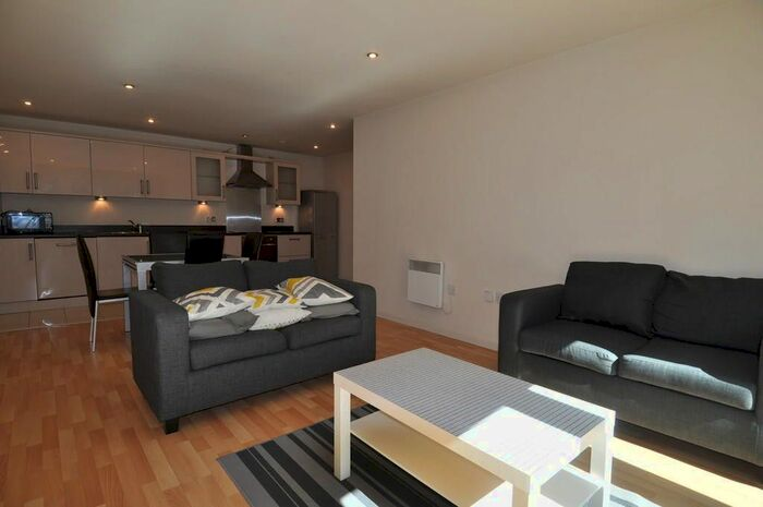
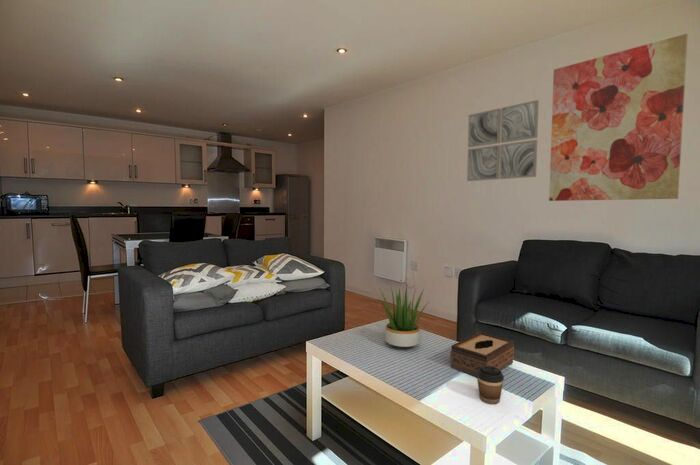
+ wall art (610, 127)
+ tissue box (482, 354)
+ wall art (501, 144)
+ coffee cup (489, 383)
+ potted plant (402, 315)
